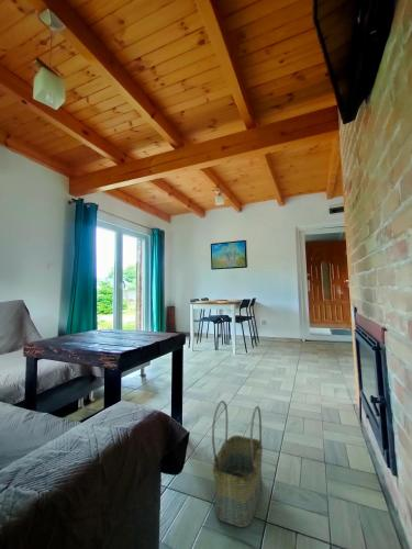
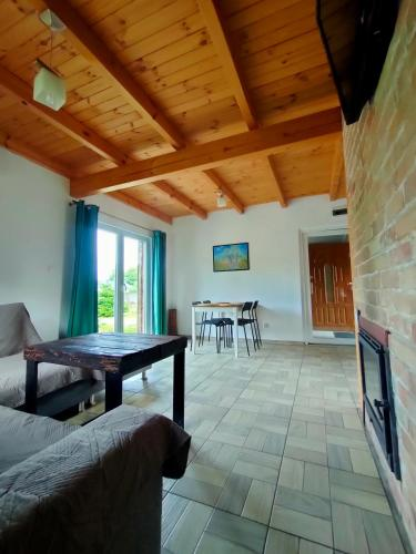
- basket (238, 449)
